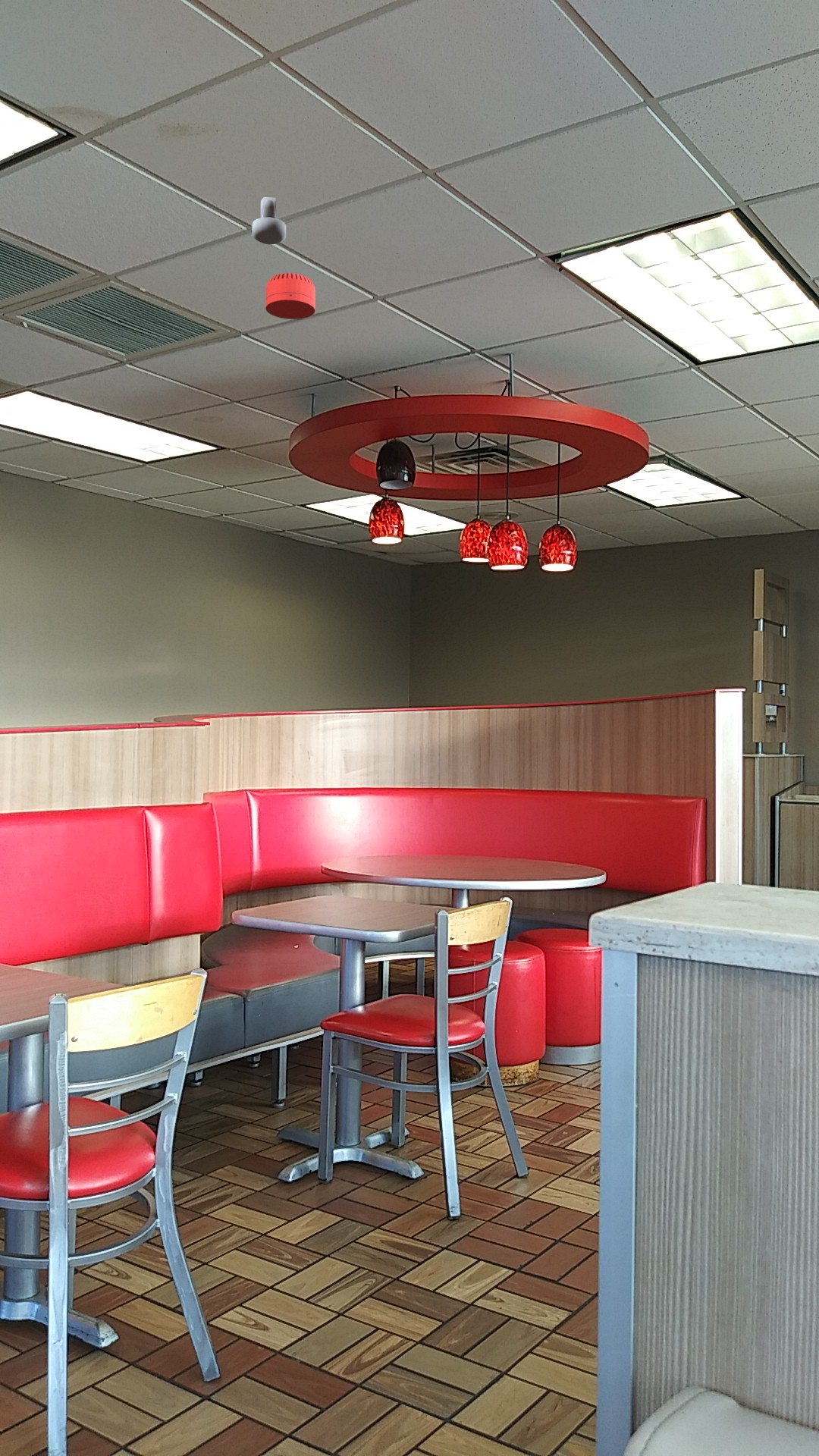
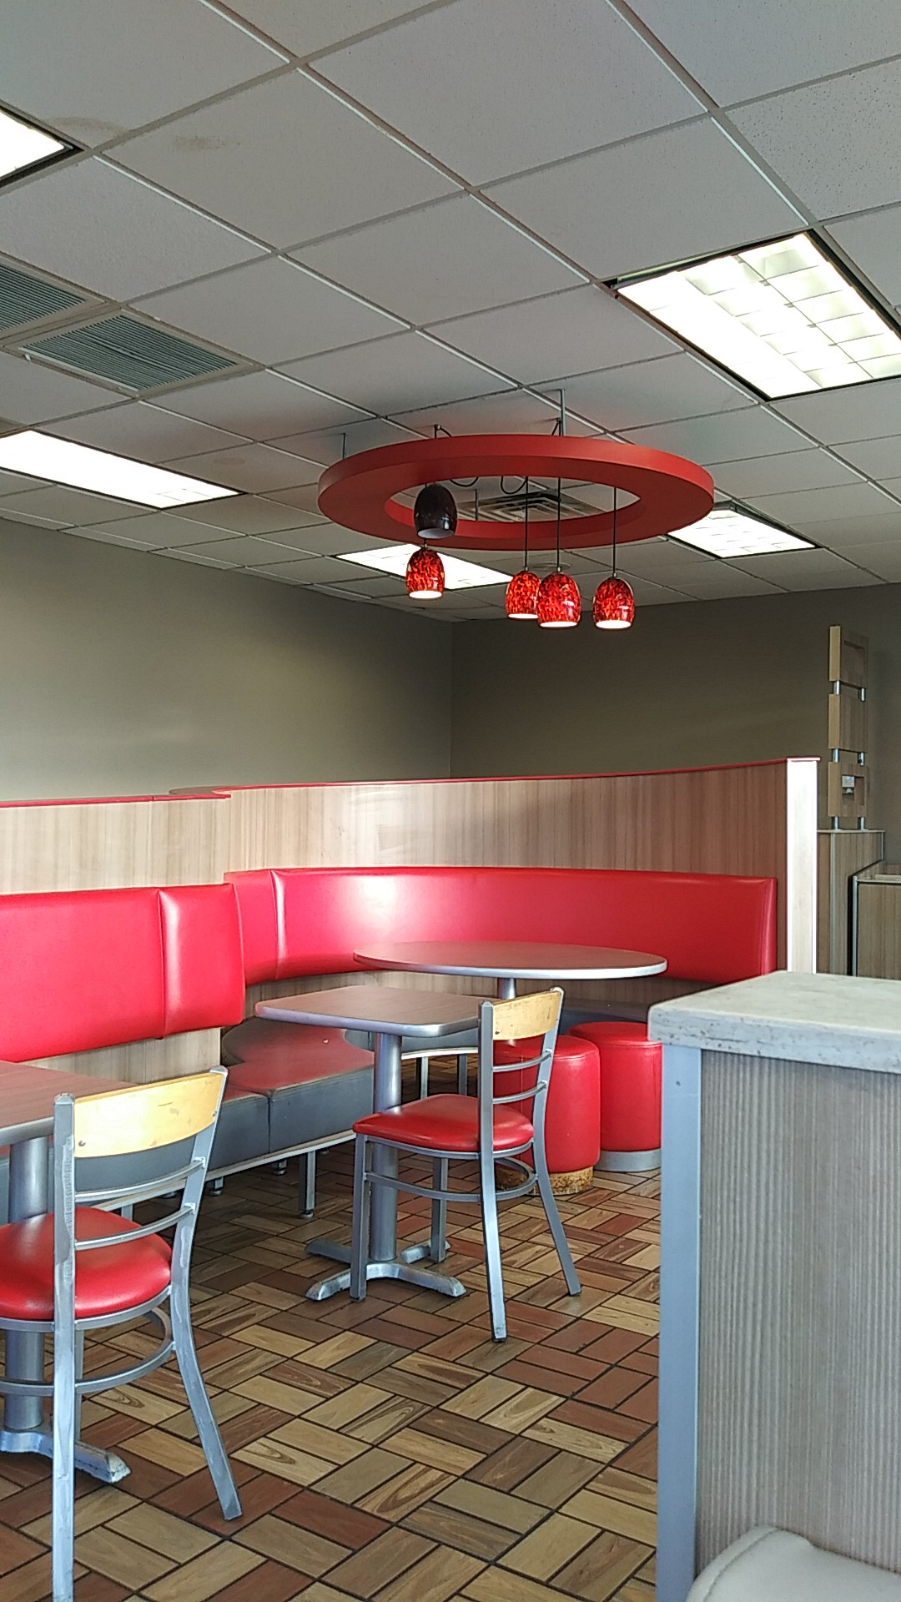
- security camera (269, 218)
- smoke detector (290, 295)
